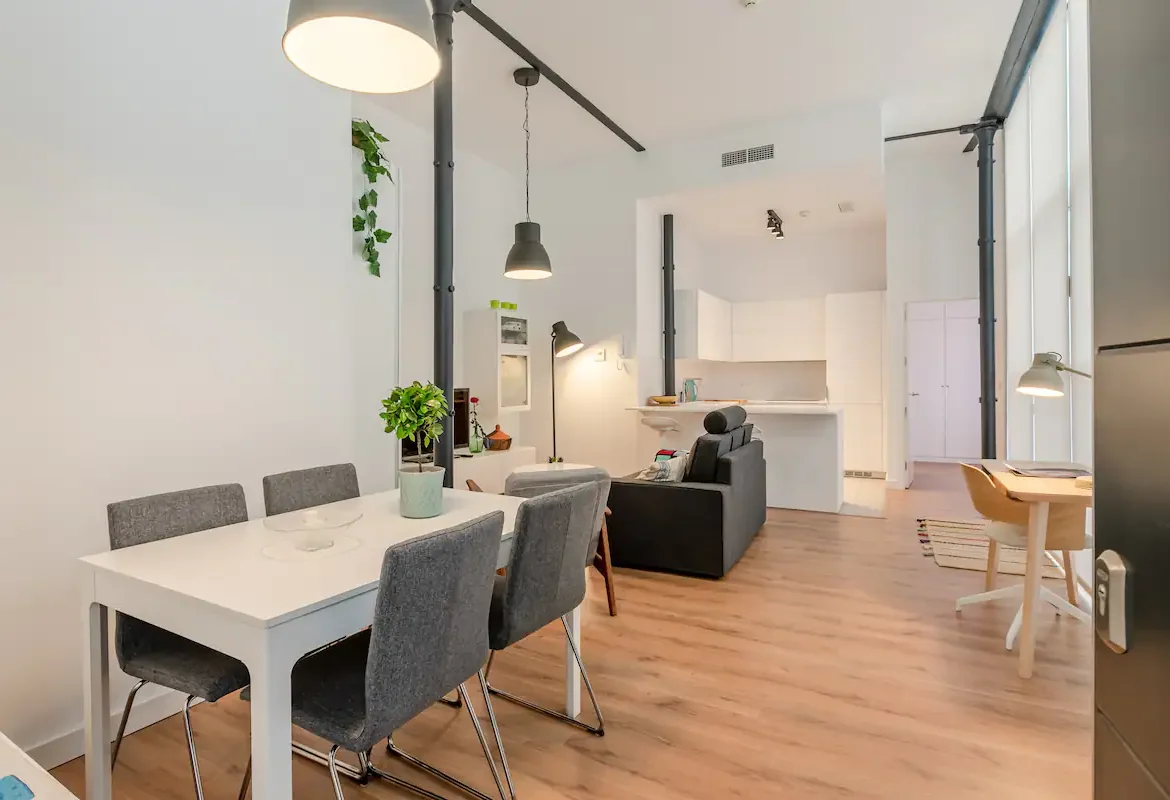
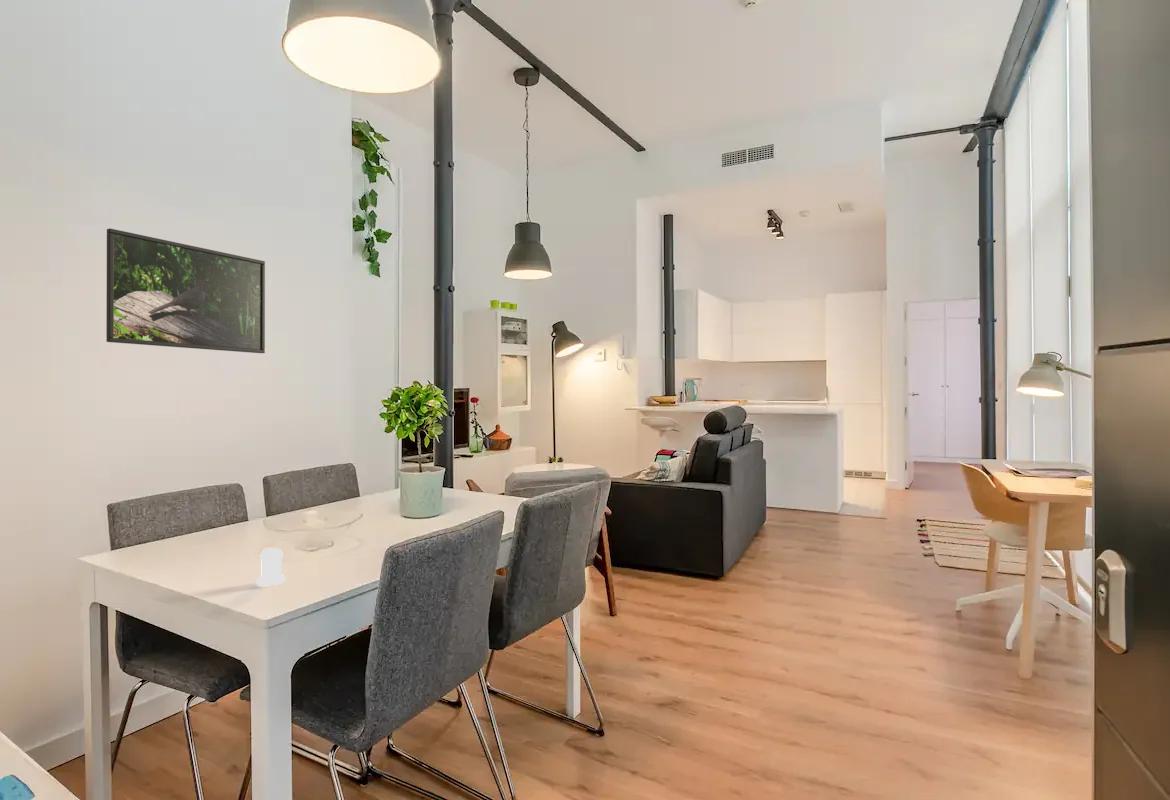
+ salt shaker (271, 565)
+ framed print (193, 297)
